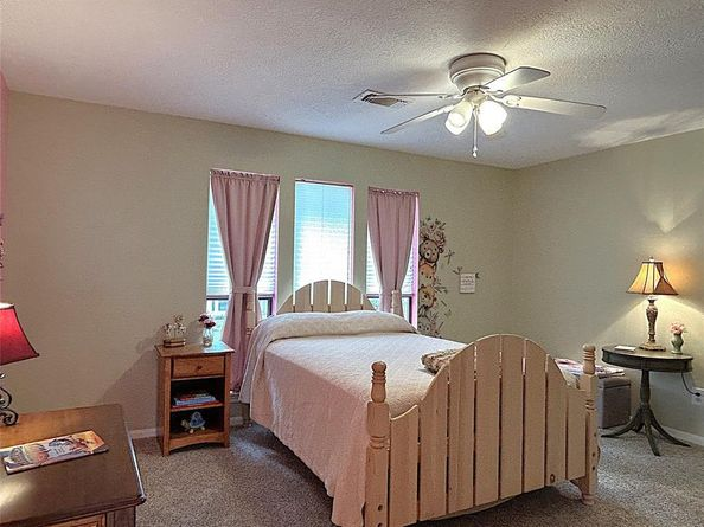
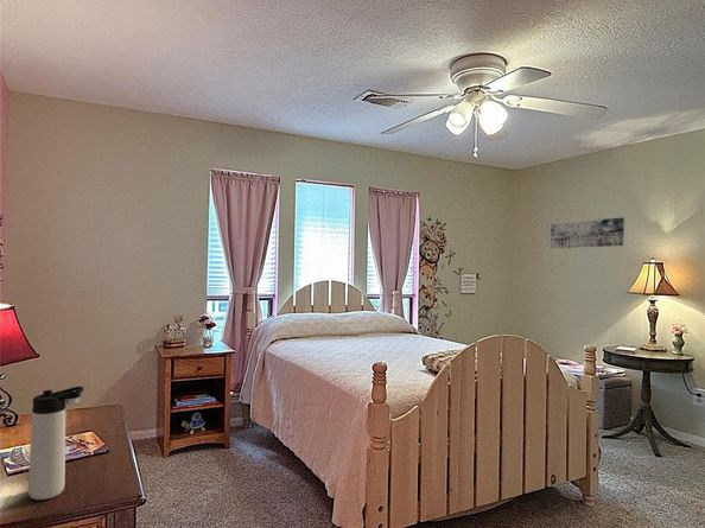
+ thermos bottle (56, 440)
+ wall art (584, 234)
